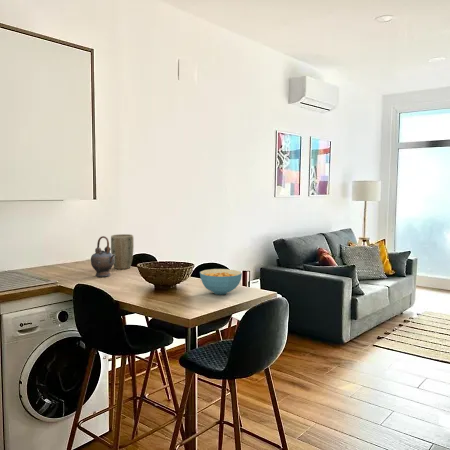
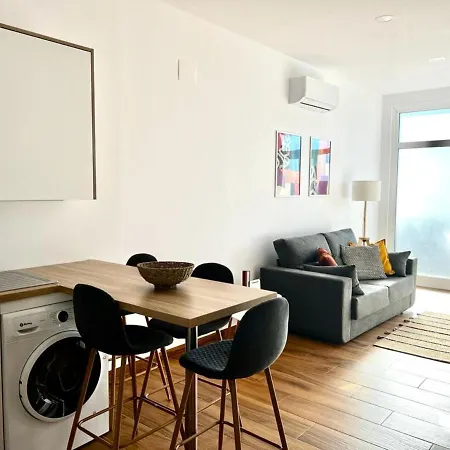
- teapot (104, 256)
- cereal bowl (220, 282)
- plant pot (122, 251)
